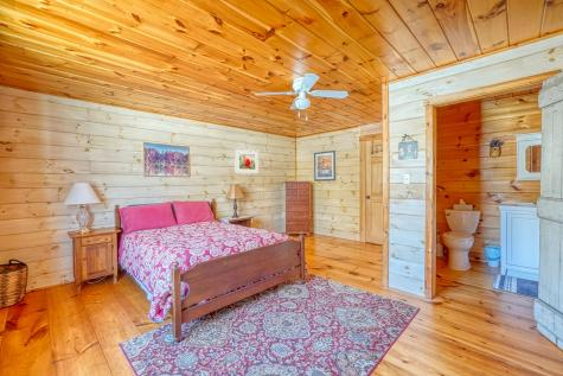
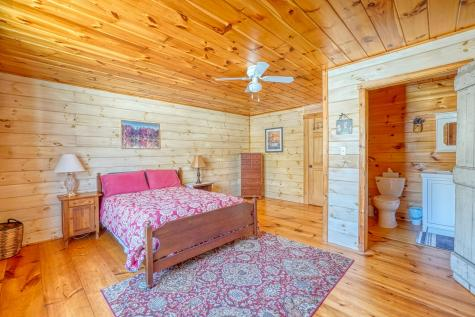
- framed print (247, 161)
